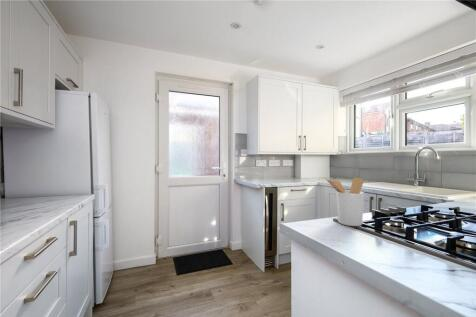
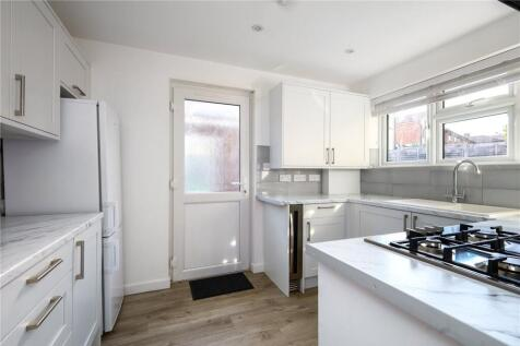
- utensil holder (343, 199)
